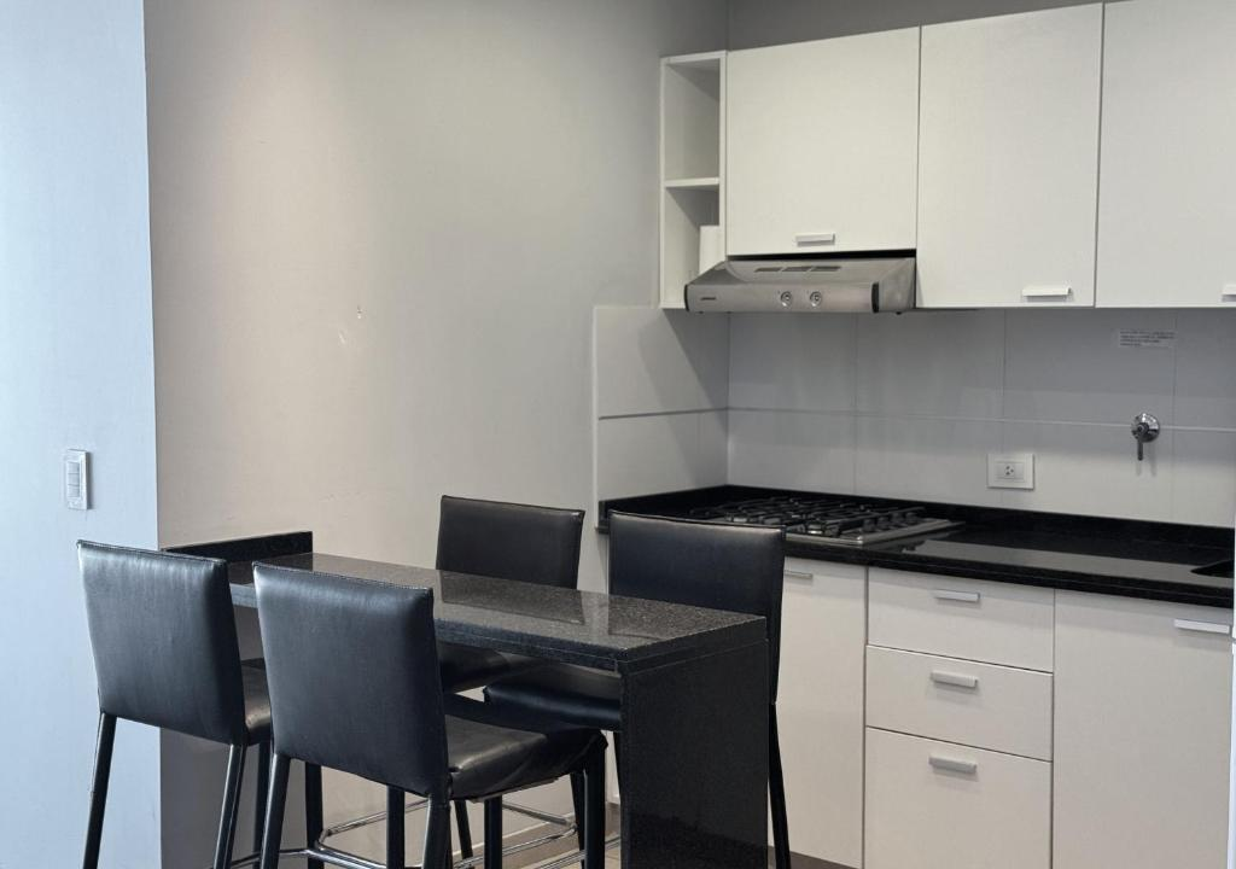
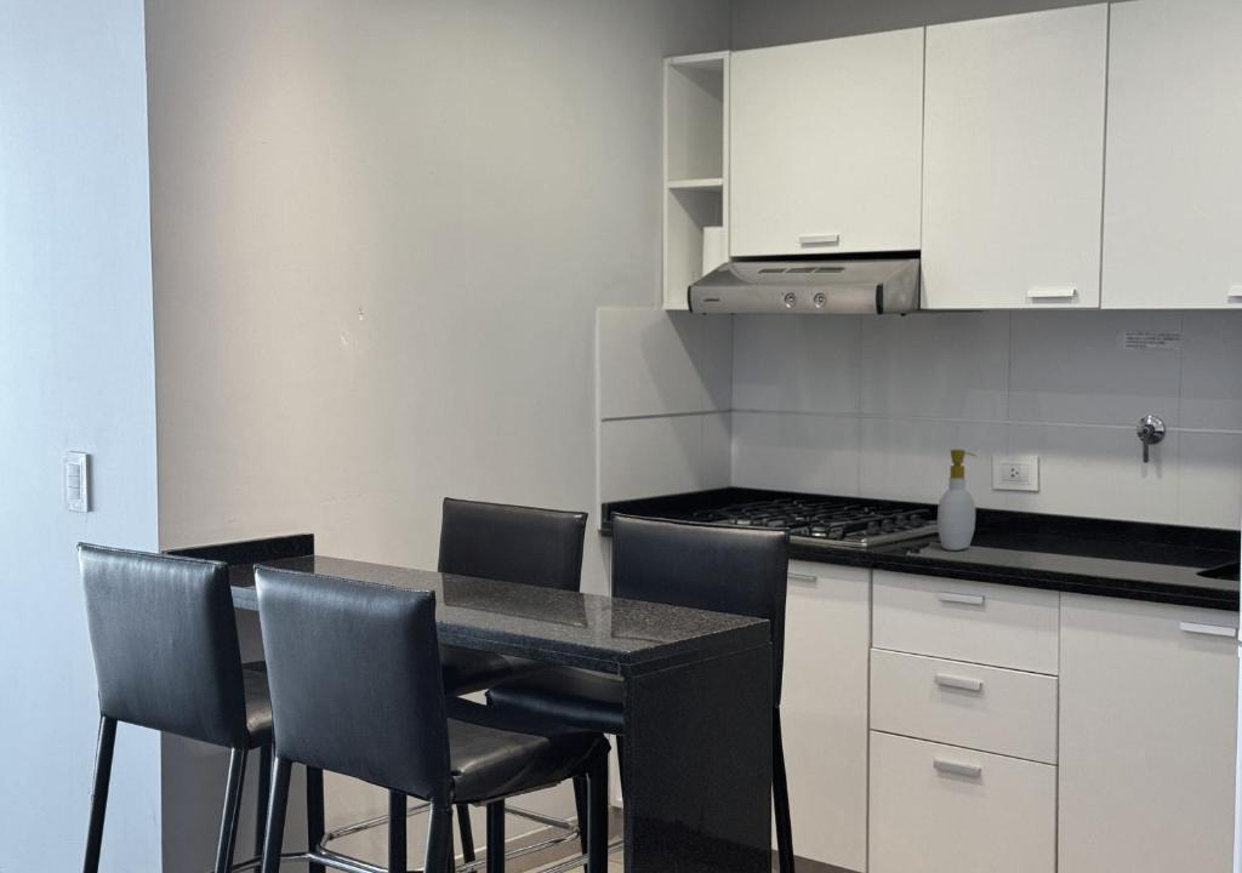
+ soap bottle (958, 498)
